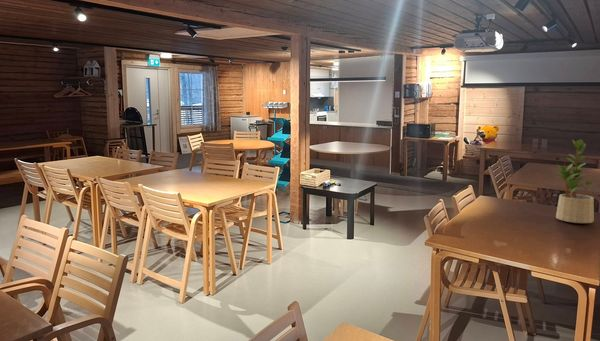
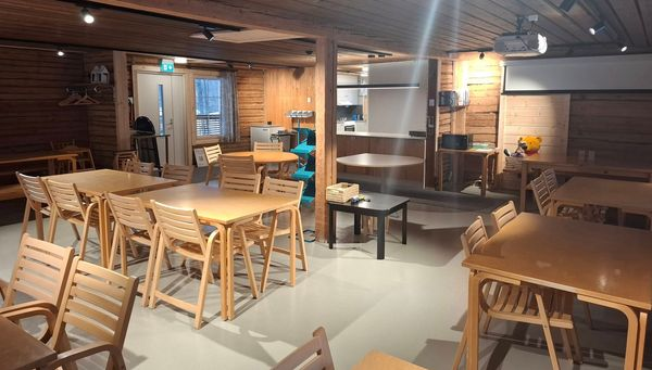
- potted plant (574, 180)
